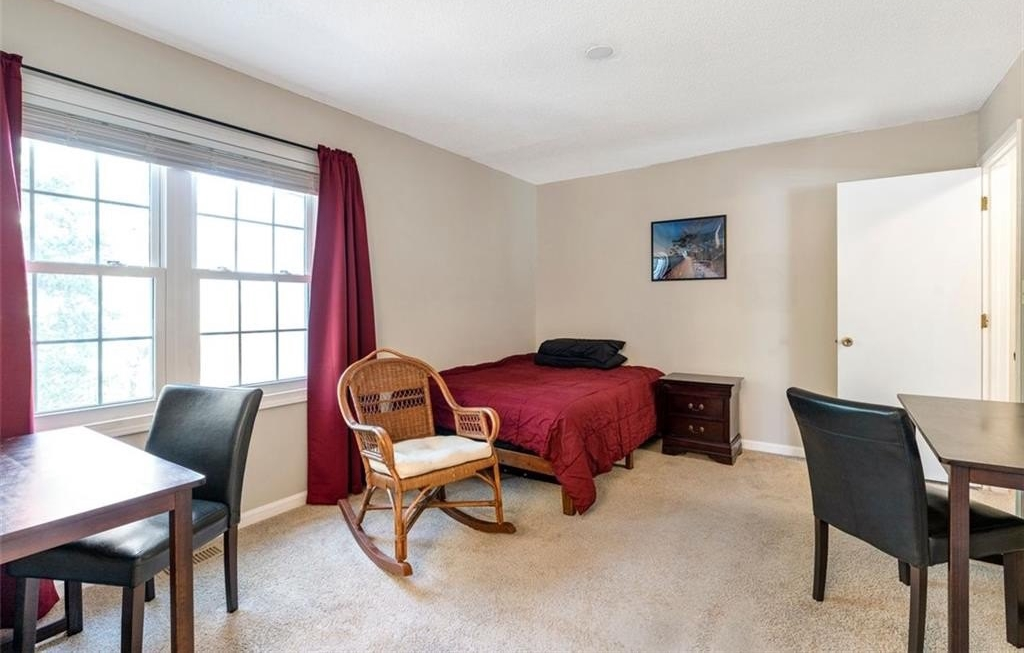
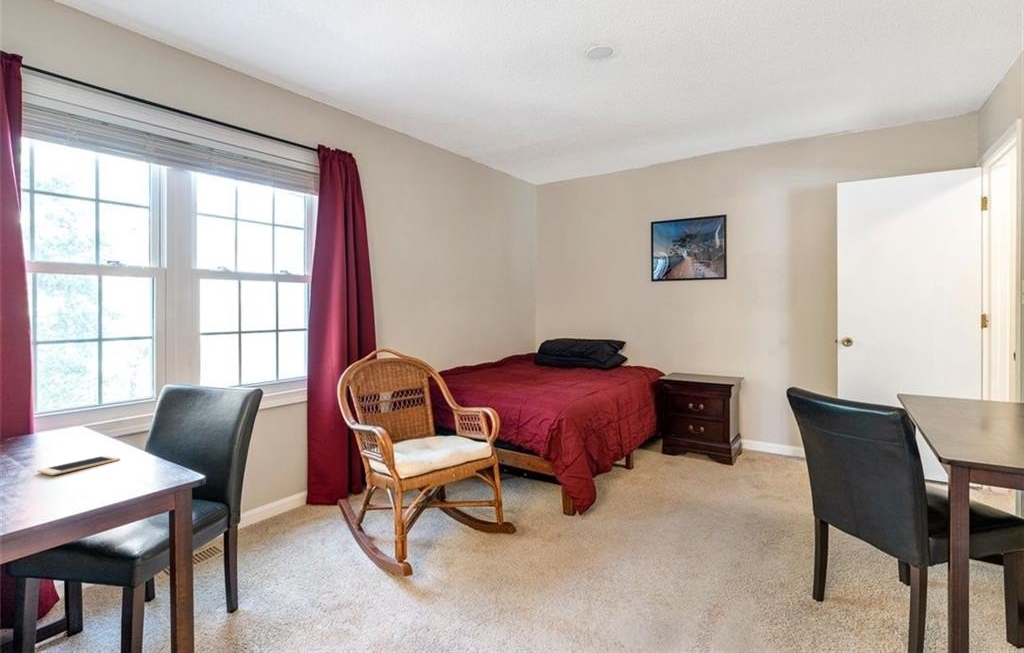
+ cell phone (80, 464)
